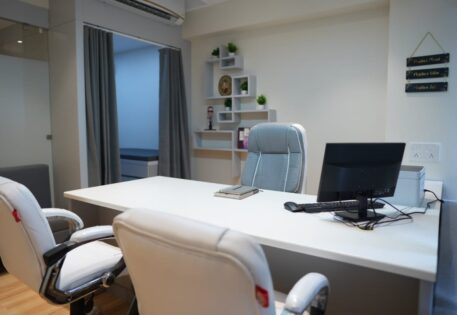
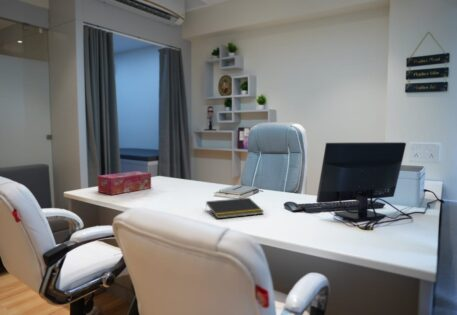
+ notepad (234, 207)
+ tissue box (125, 182)
